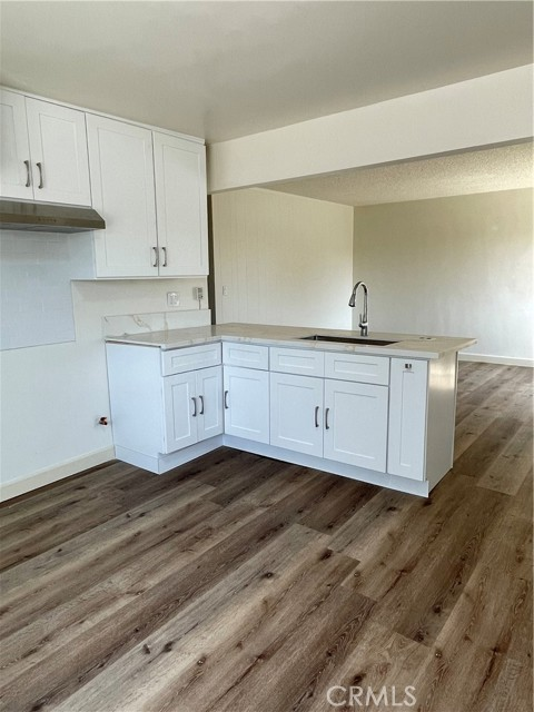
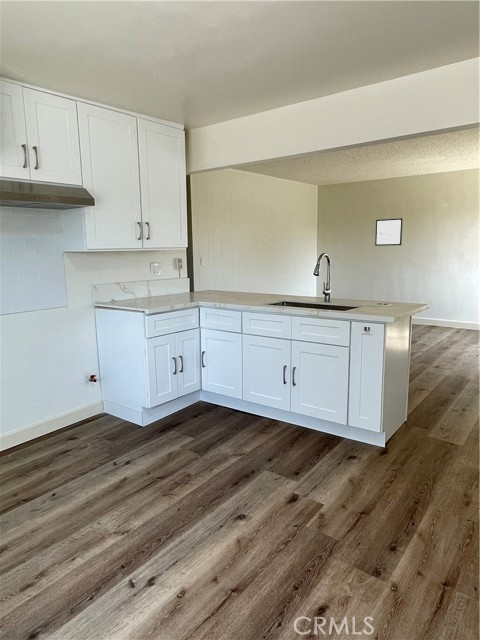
+ wall art (388, 232)
